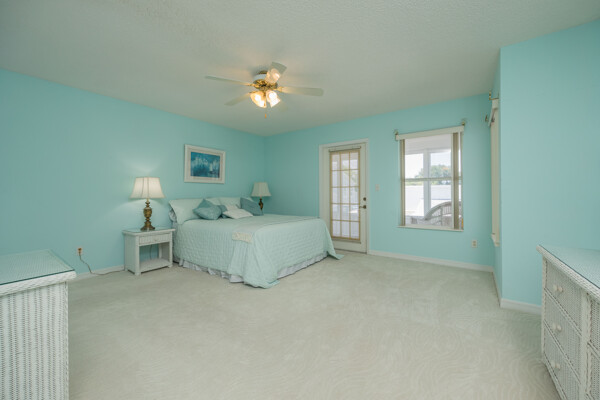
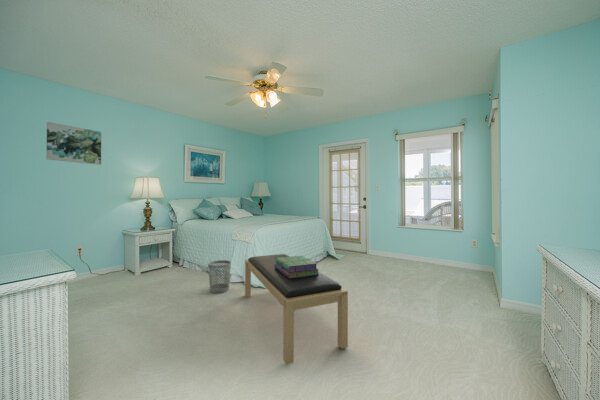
+ wall art (75, 144)
+ stack of books (295, 265)
+ bench (285, 291)
+ wastebasket (220, 276)
